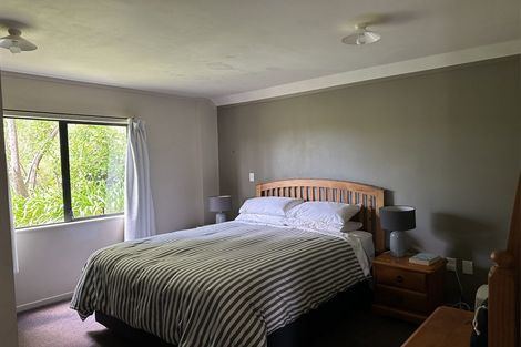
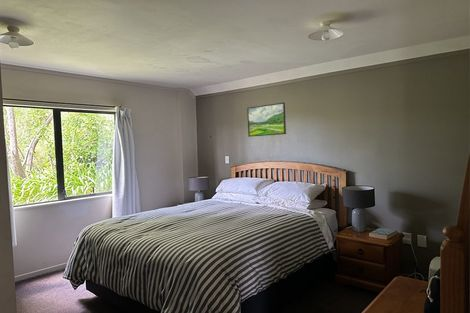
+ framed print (265, 120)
